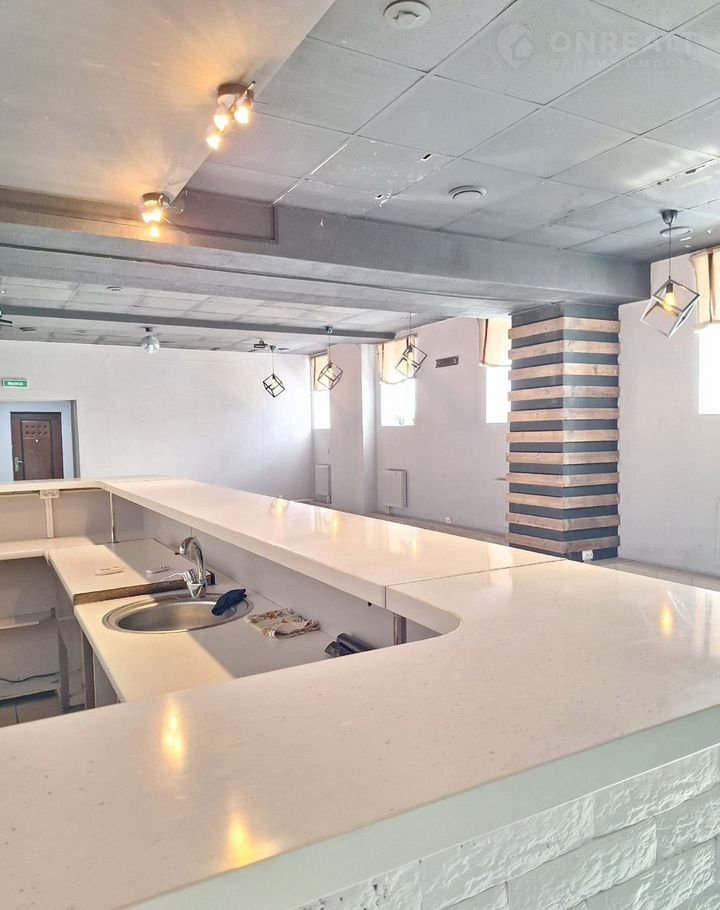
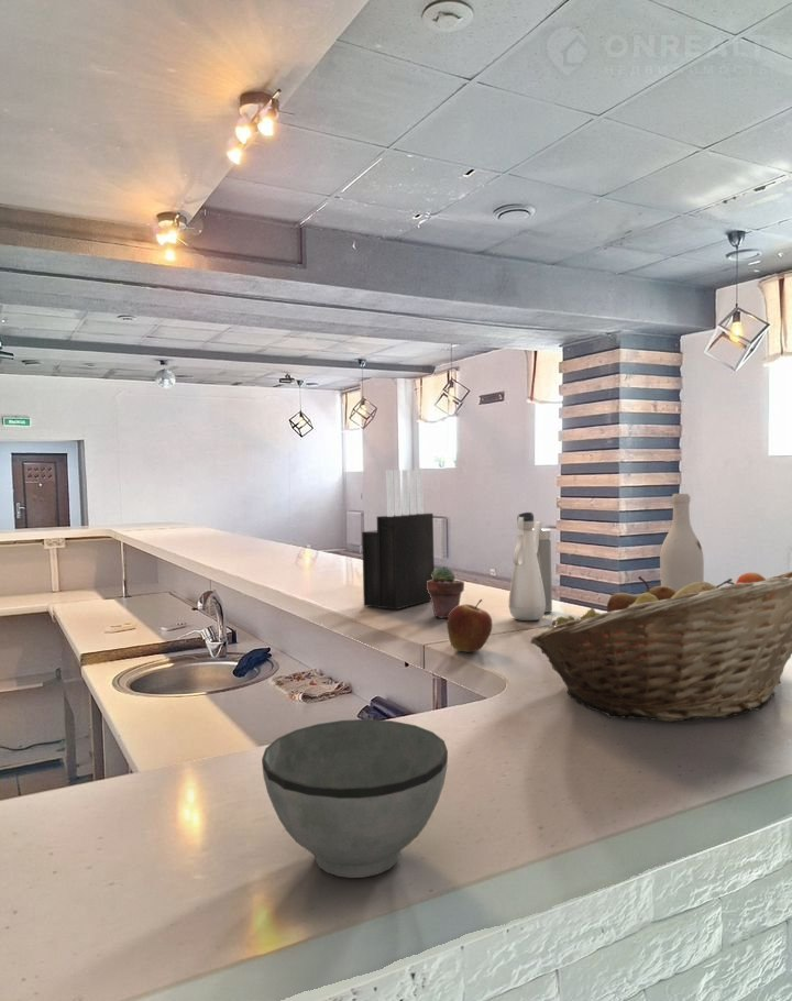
+ bowl (356, 802)
+ knife block (395, 536)
+ potted succulent (446, 591)
+ wine bottle (681, 563)
+ water bottle (530, 563)
+ fruit basket (680, 628)
+ apple (470, 625)
